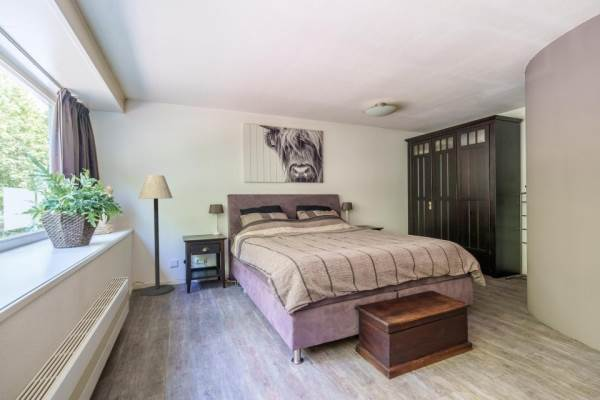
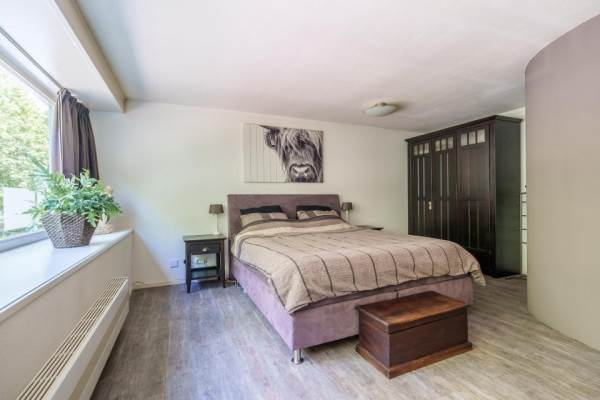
- floor lamp (156, 233)
